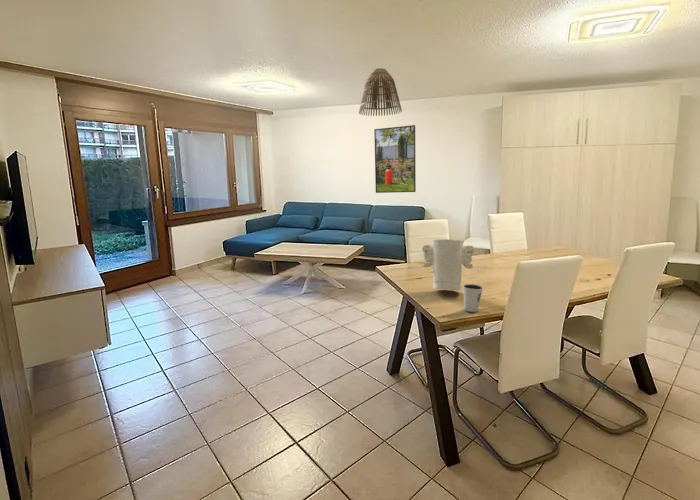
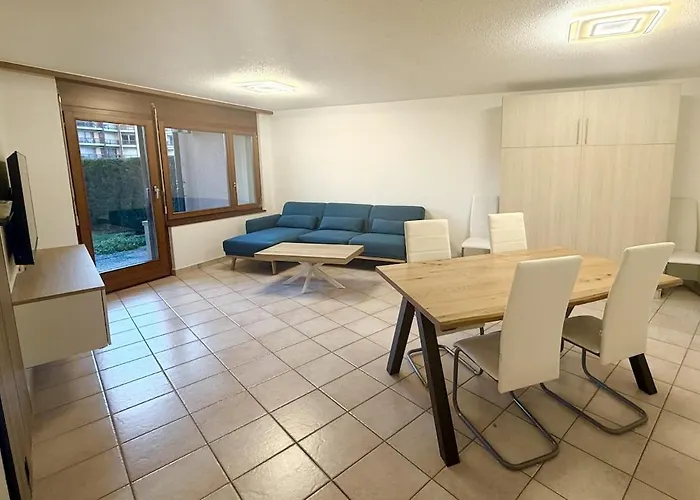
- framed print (394, 160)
- decorative vase (447, 265)
- lamp shade (379, 91)
- dixie cup (472, 298)
